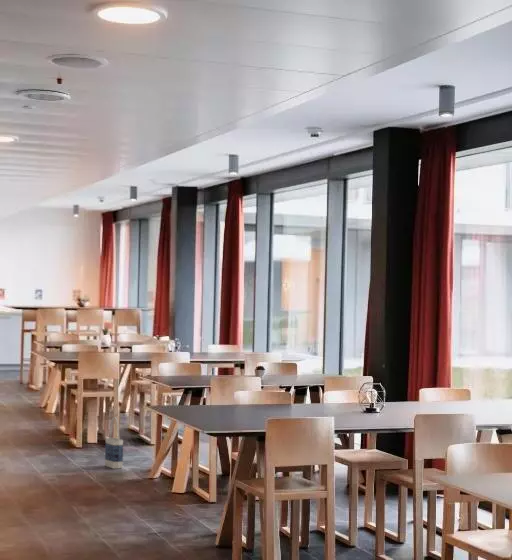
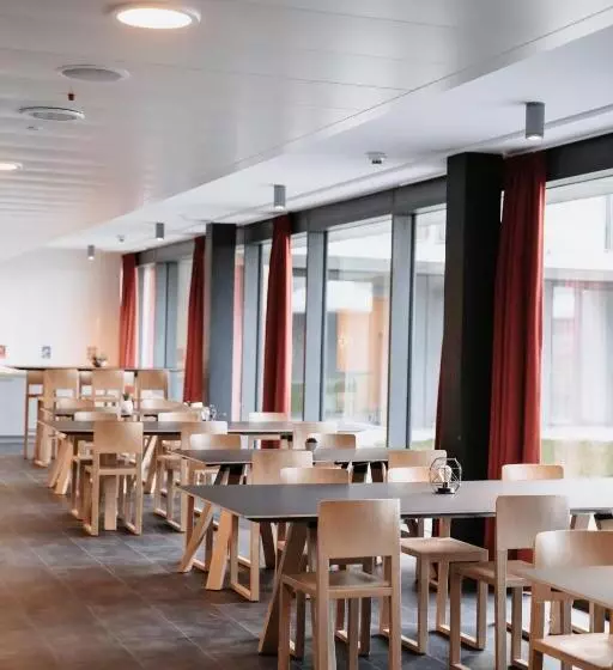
- bag (114, 442)
